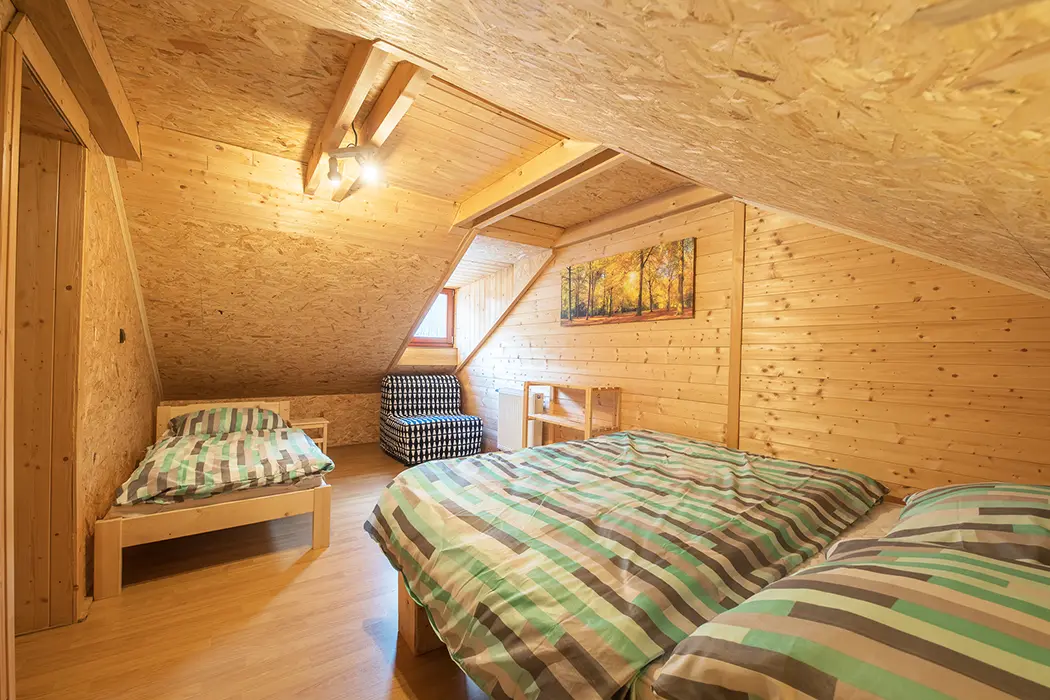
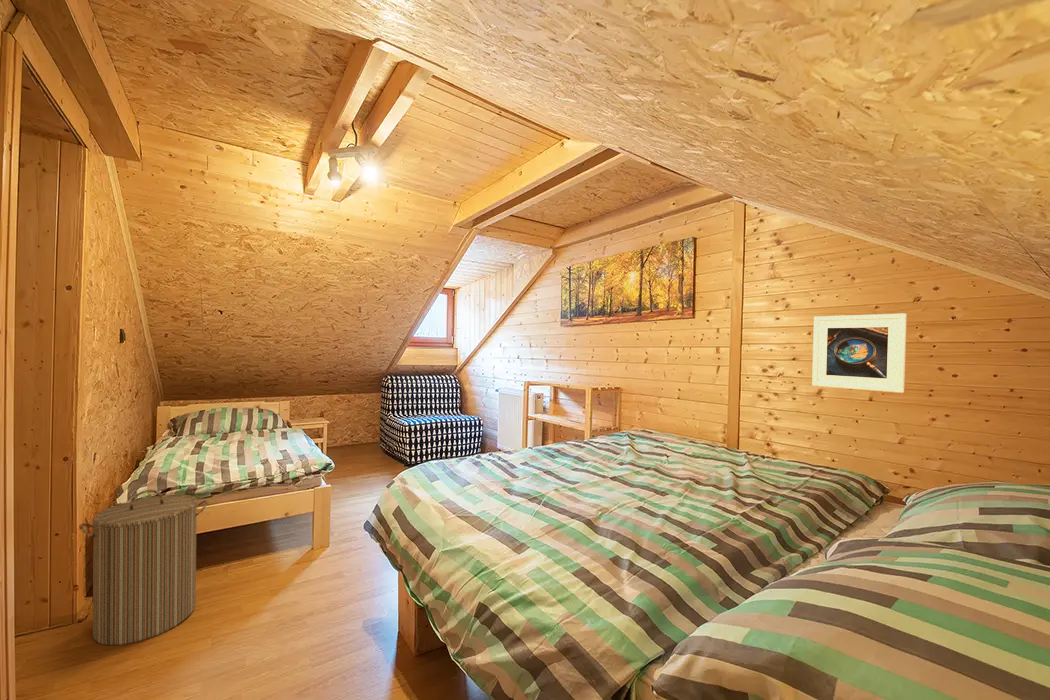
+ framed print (856, 352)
+ laundry hamper (148, 554)
